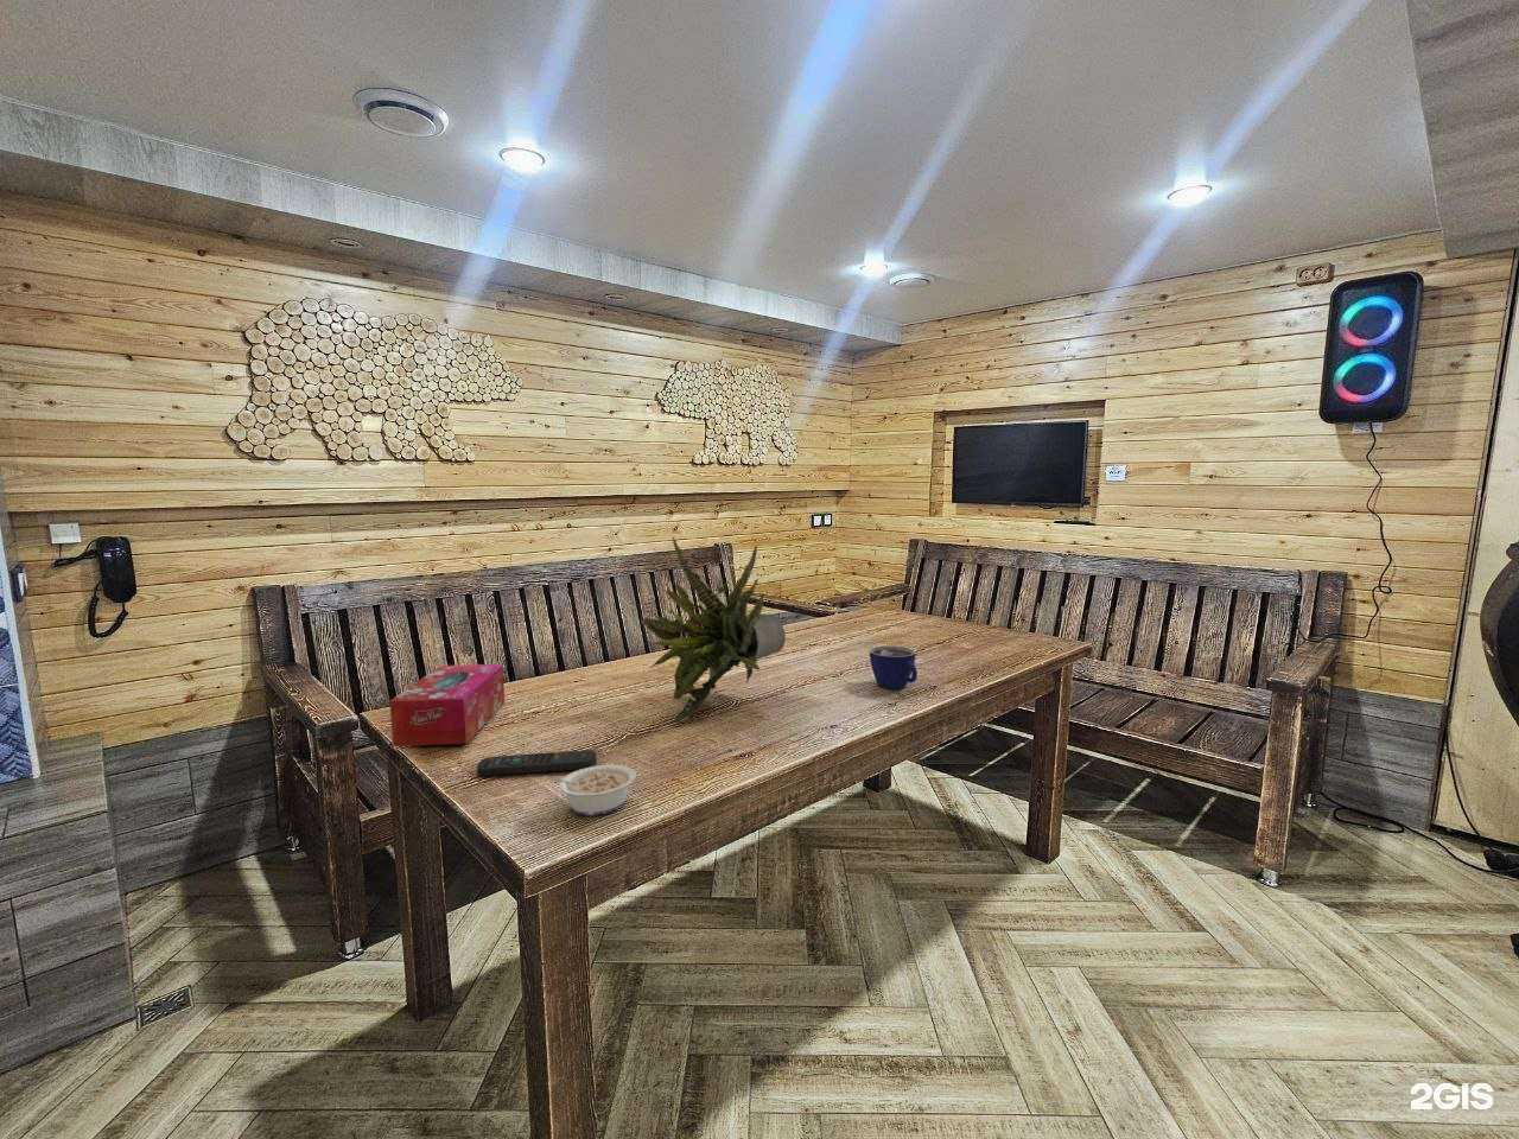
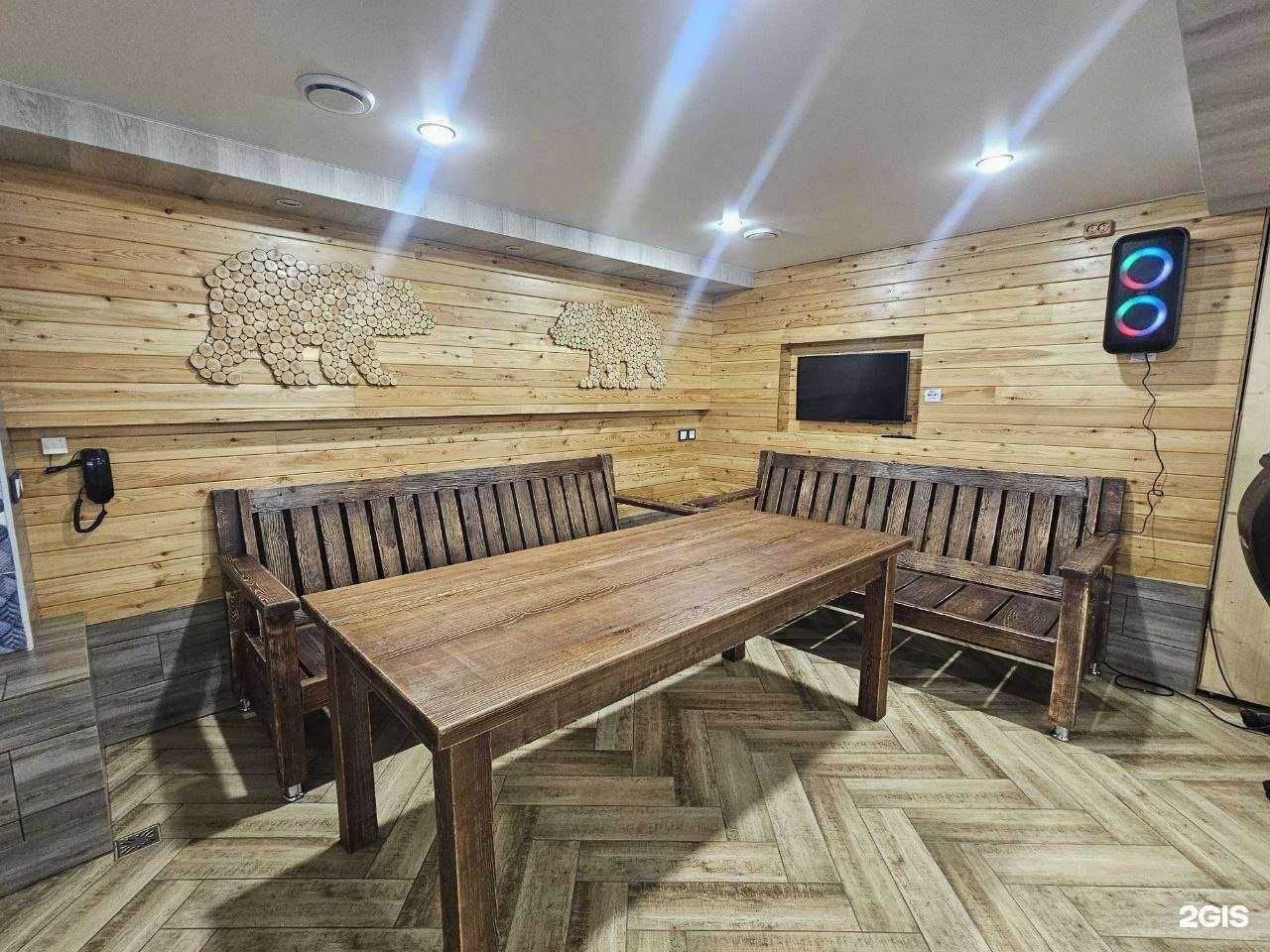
- remote control (537, 762)
- tissue box (452, 701)
- legume (594, 788)
- plant (710, 623)
- cup (896, 669)
